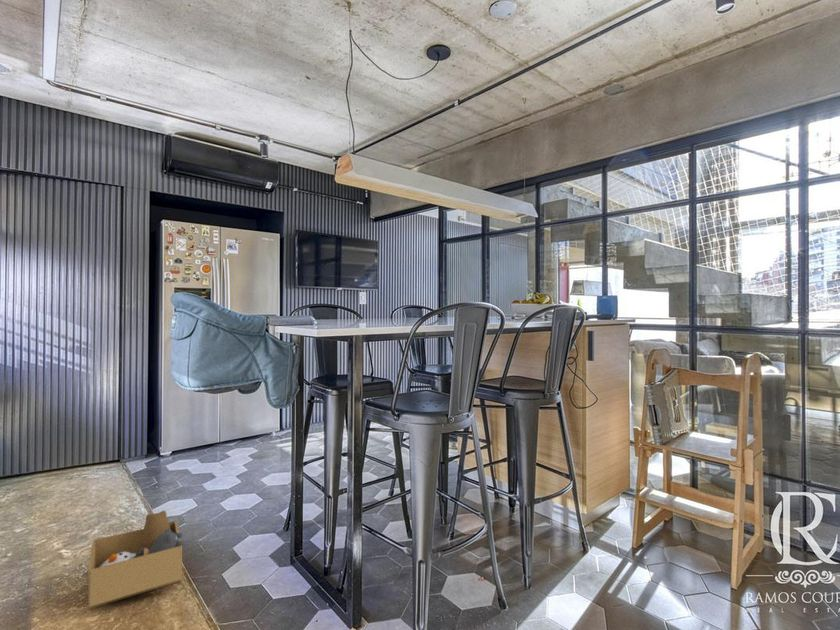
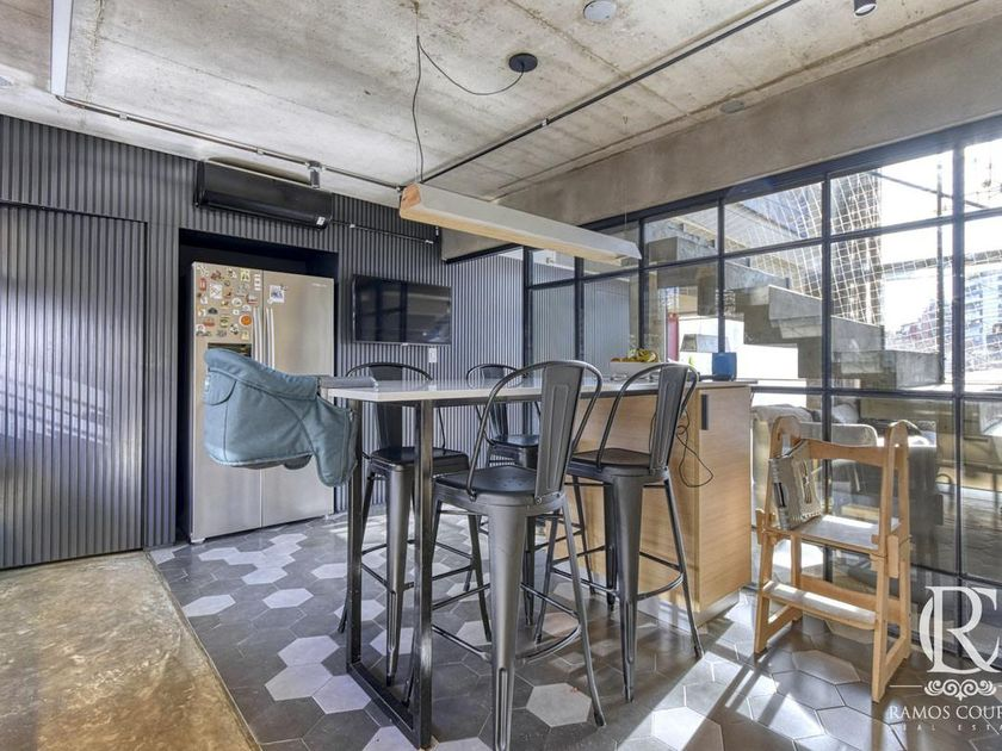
- cardboard box (138, 552)
